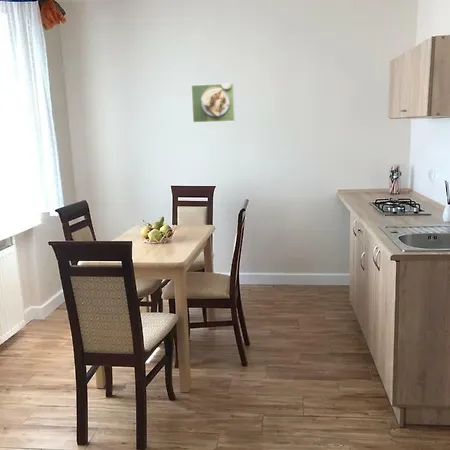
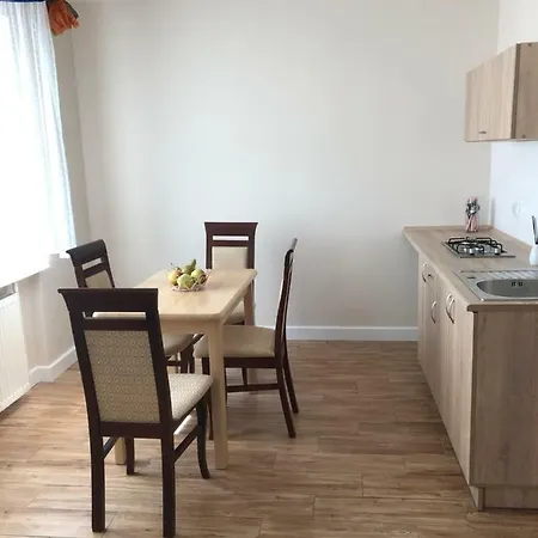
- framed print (213, 103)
